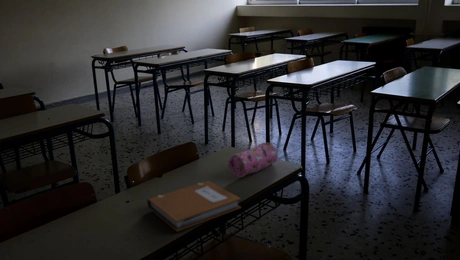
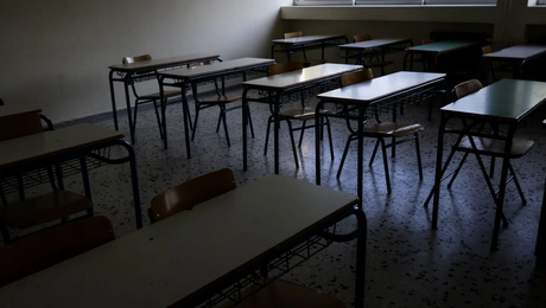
- pencil case (253, 159)
- notebook (195, 202)
